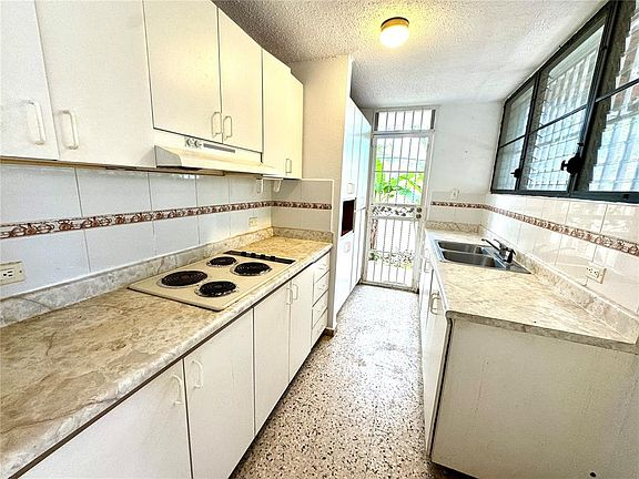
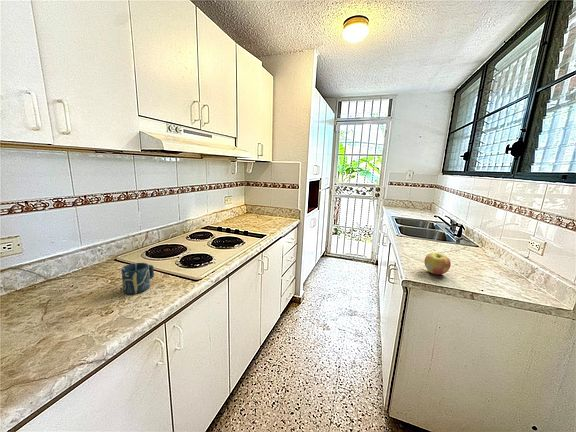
+ apple (437, 263)
+ cup (139, 276)
